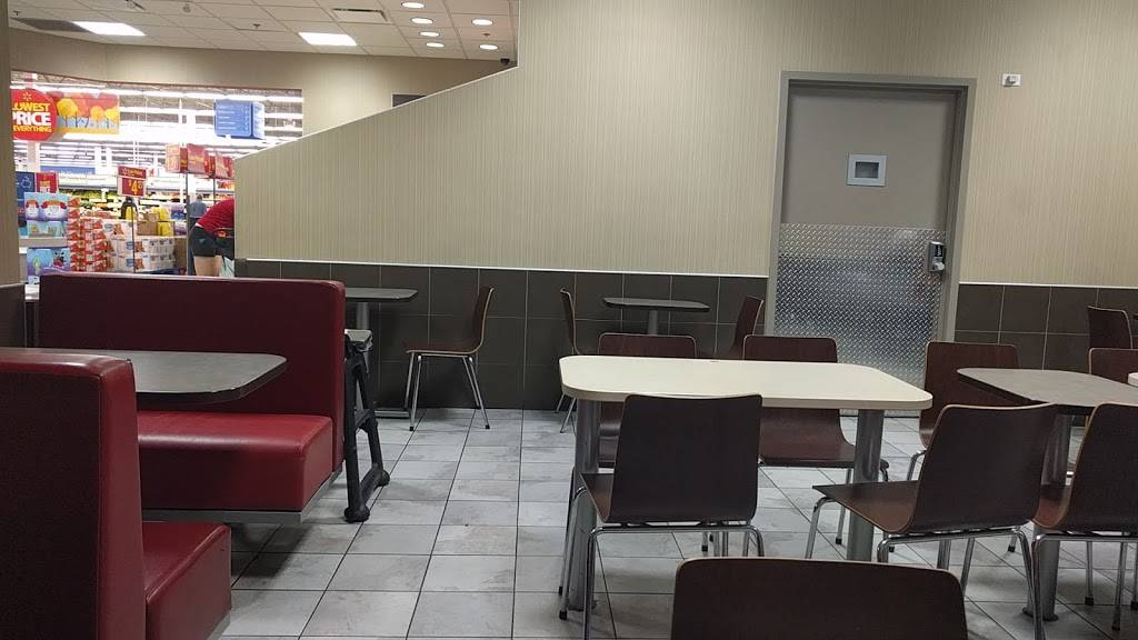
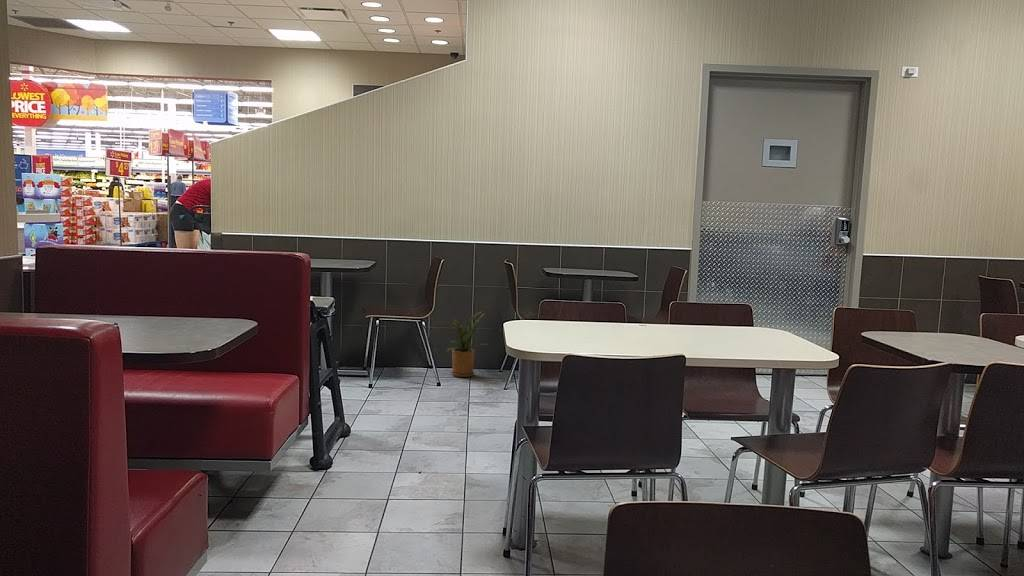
+ house plant (462, 342)
